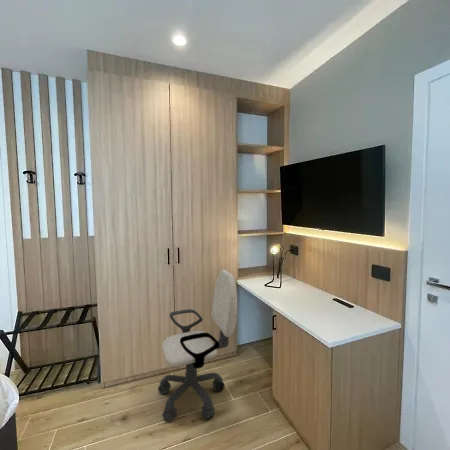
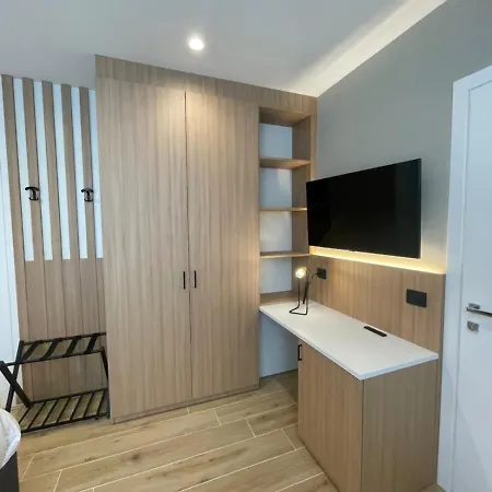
- office chair (197, 336)
